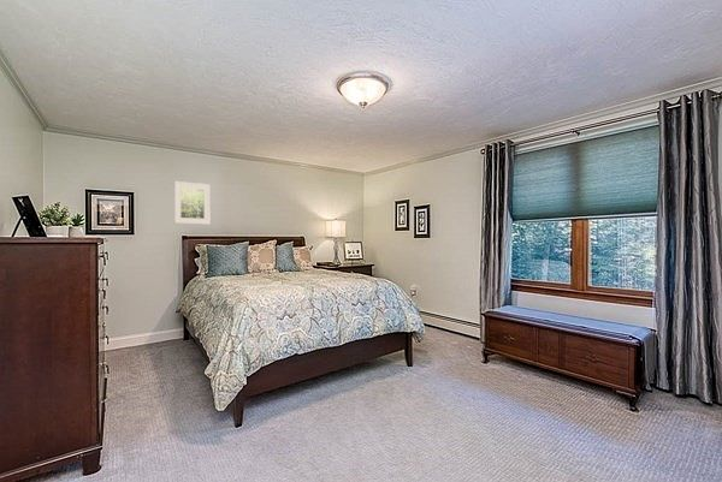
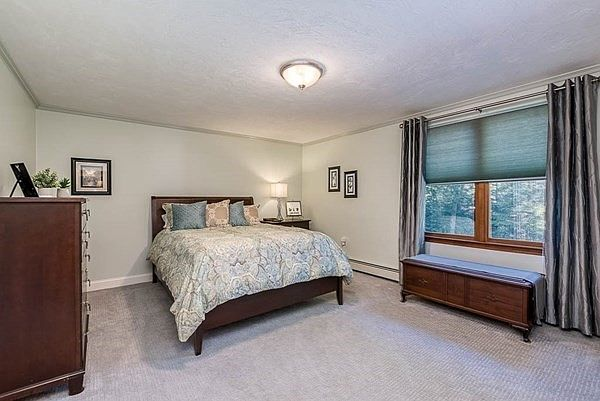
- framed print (193, 203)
